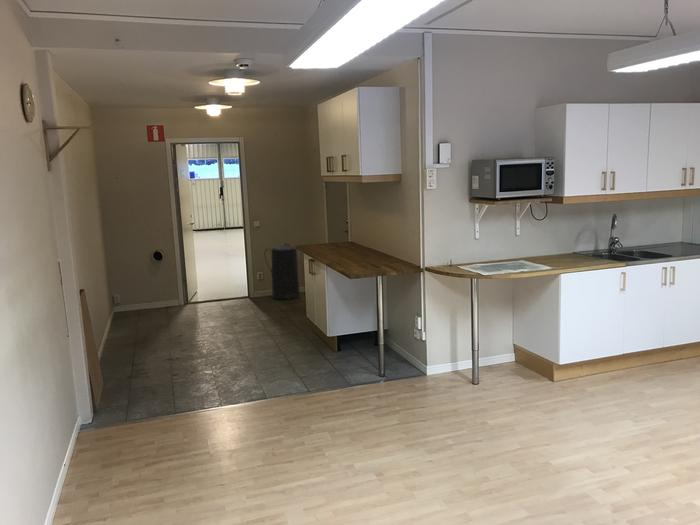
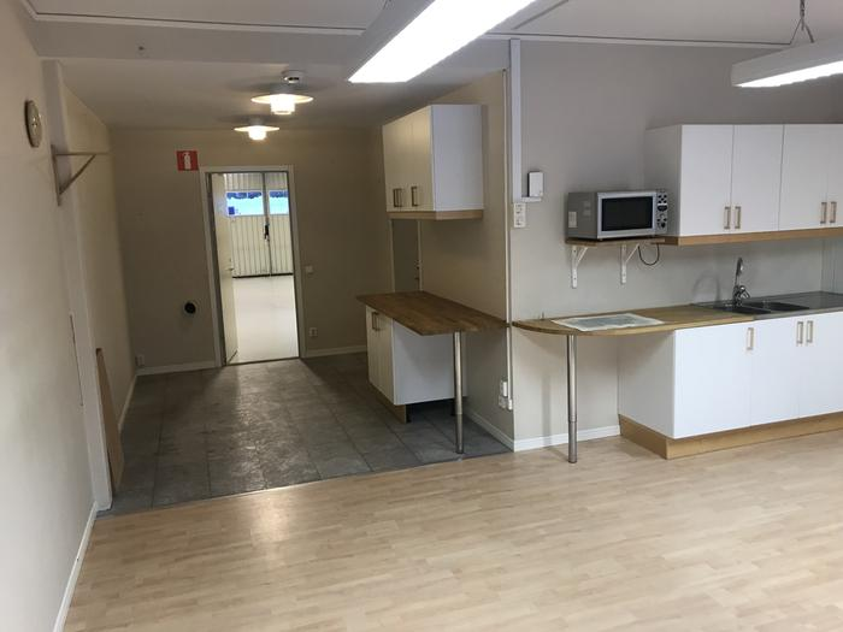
- trash can (282, 270)
